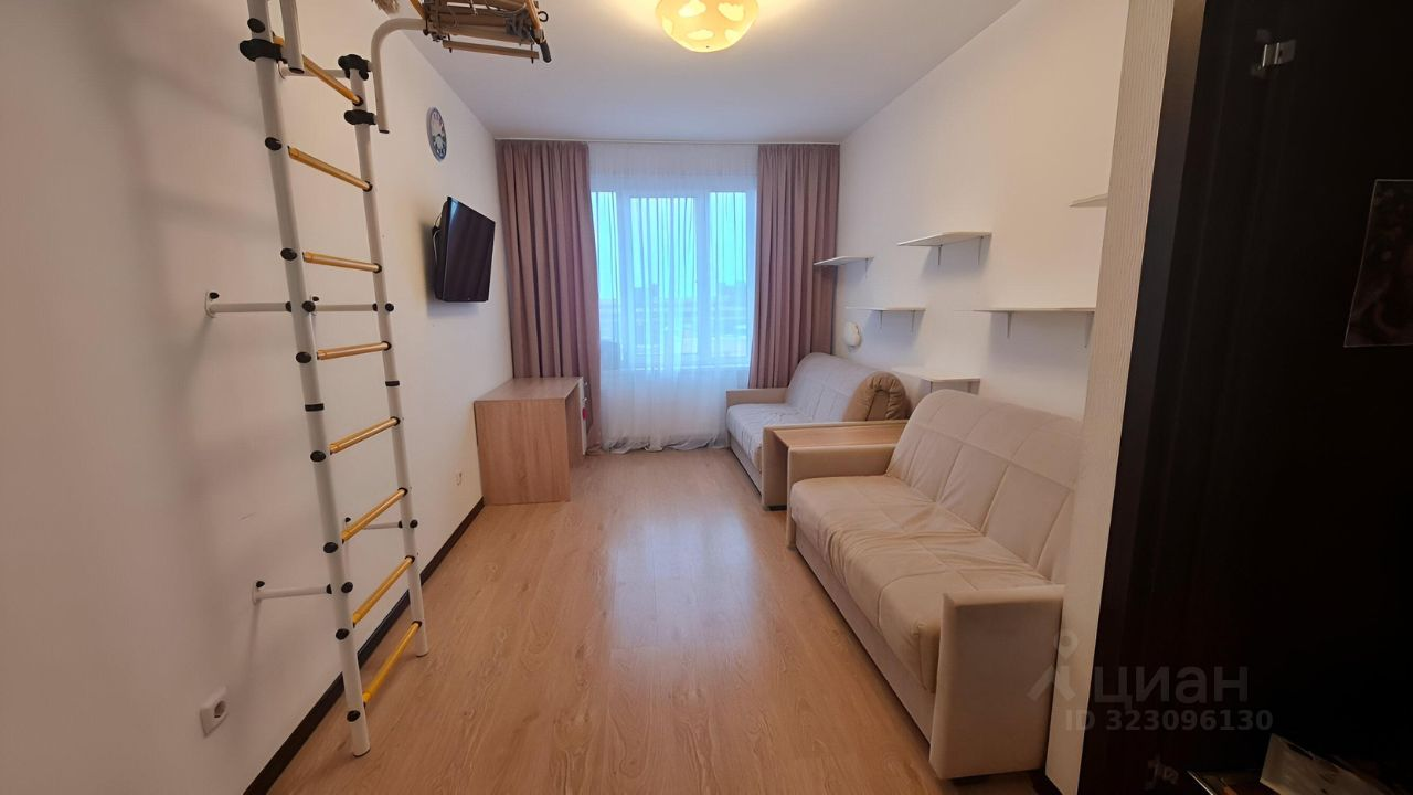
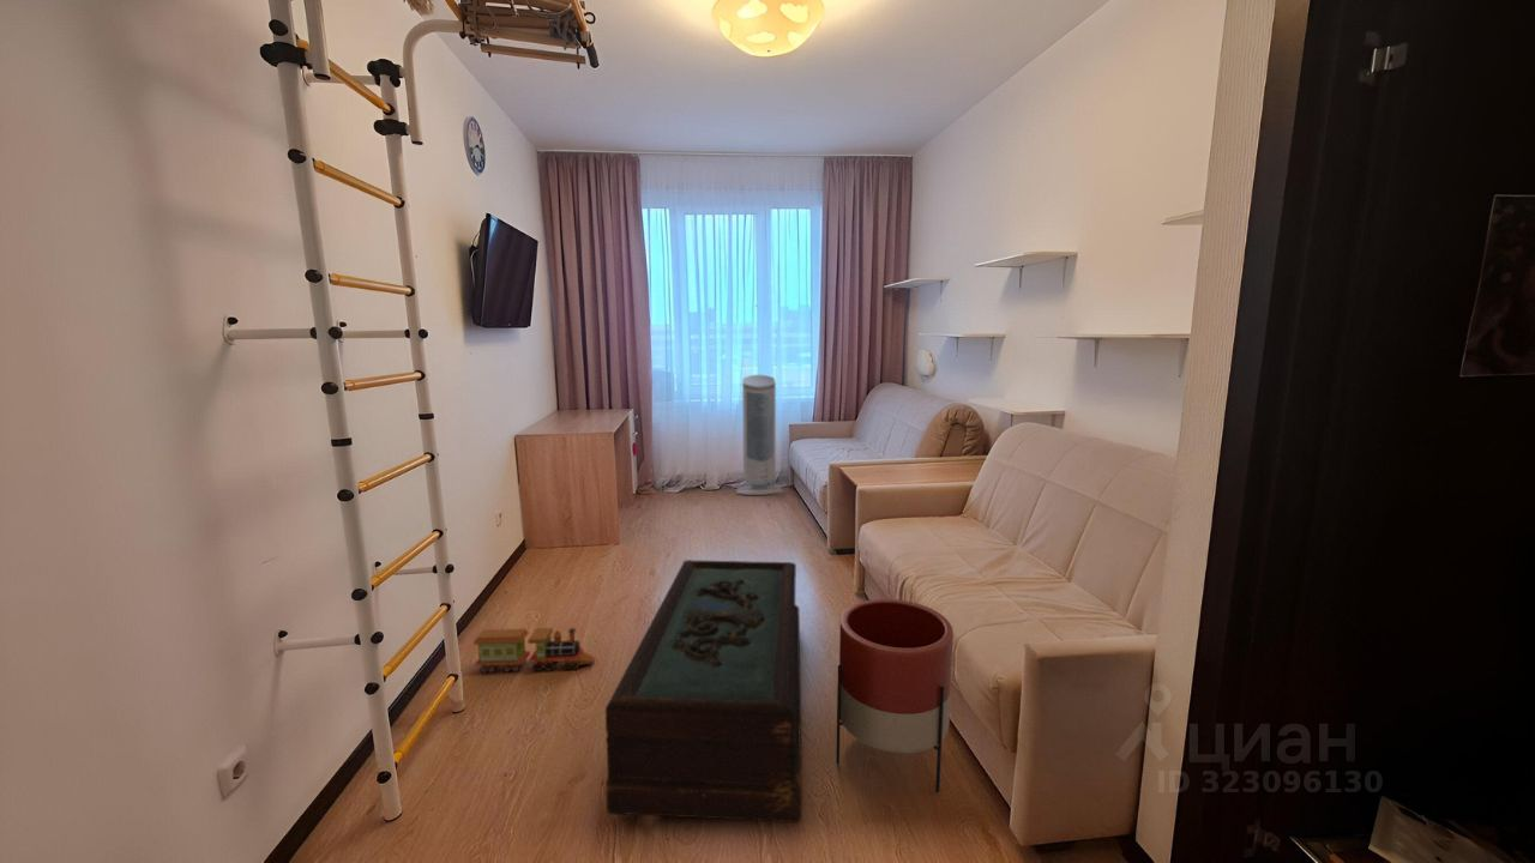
+ air purifier (759, 434)
+ planter (891, 690)
+ toy train (536, 647)
+ coffee table (726, 660)
